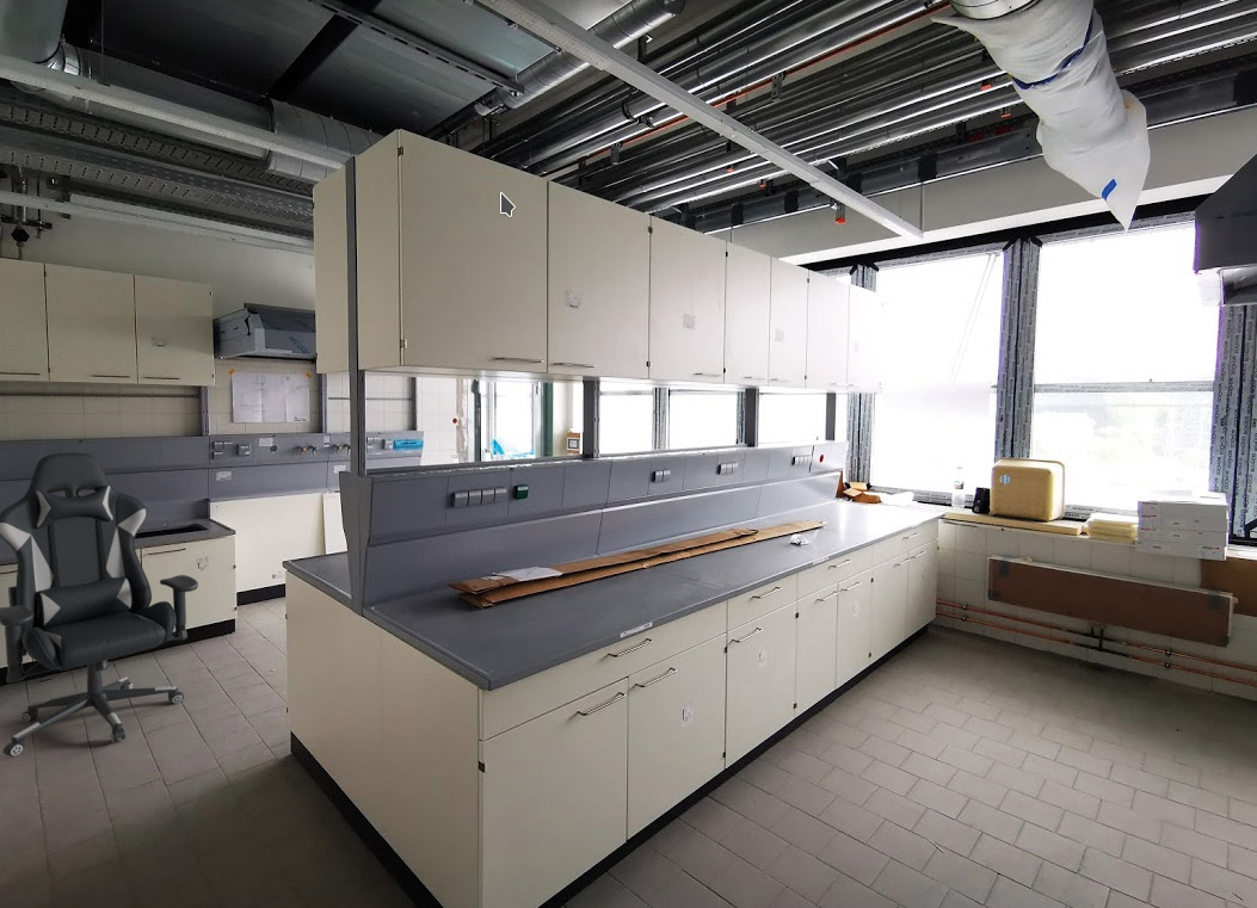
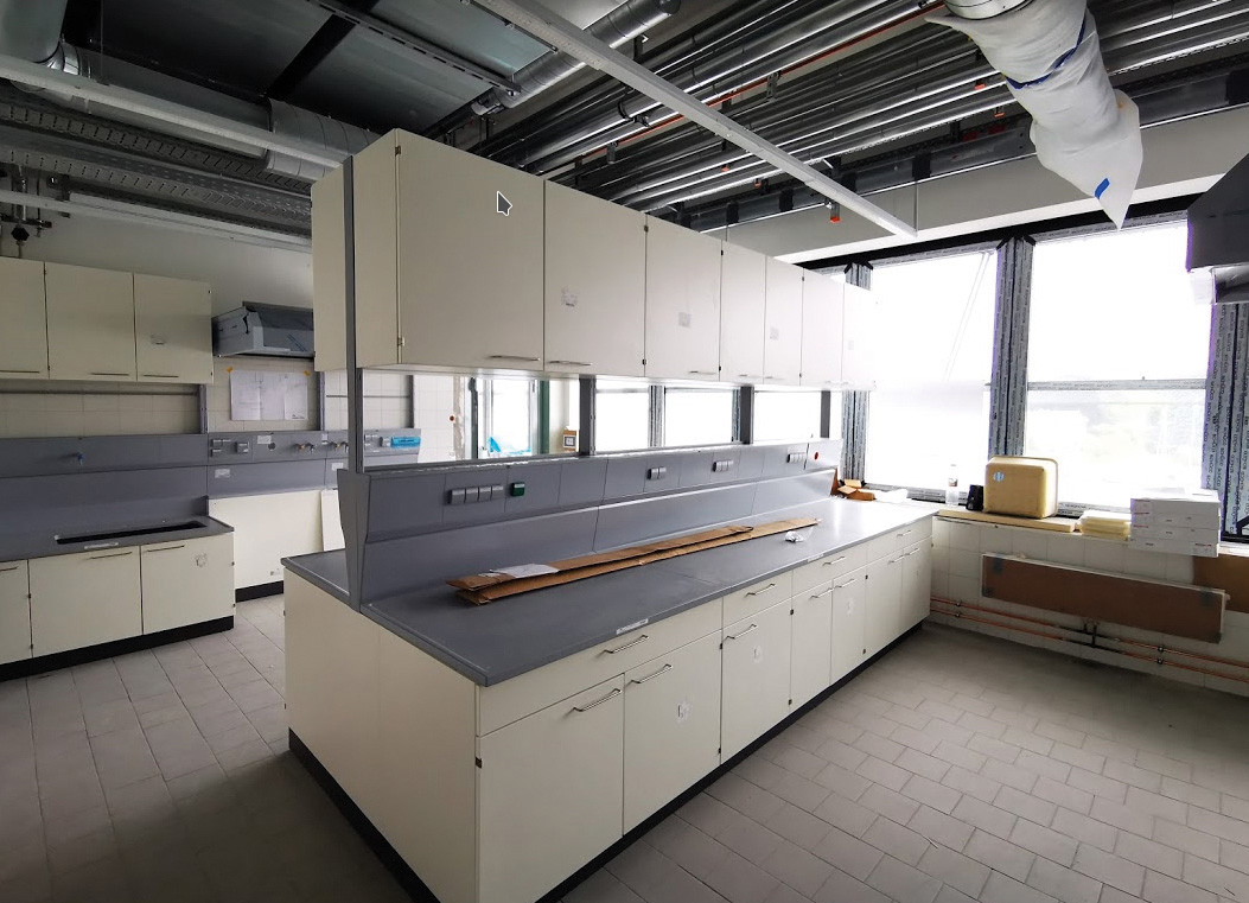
- chair (92, 589)
